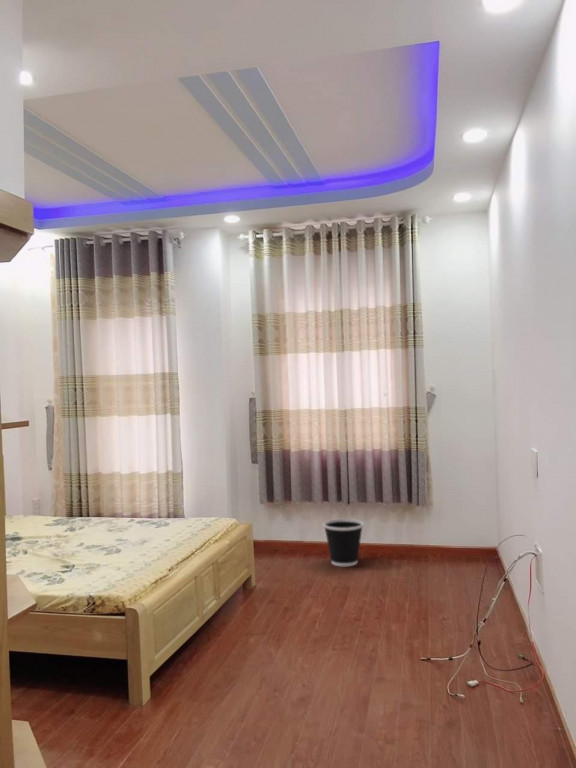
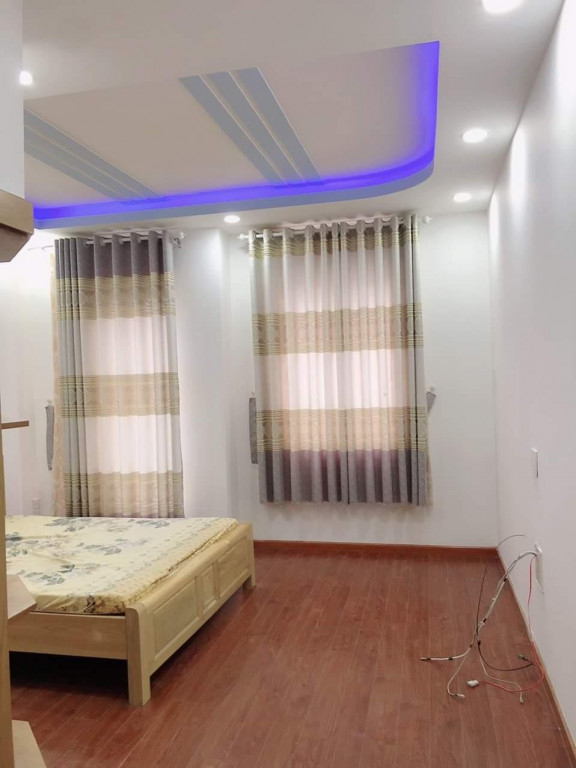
- wastebasket (343, 543)
